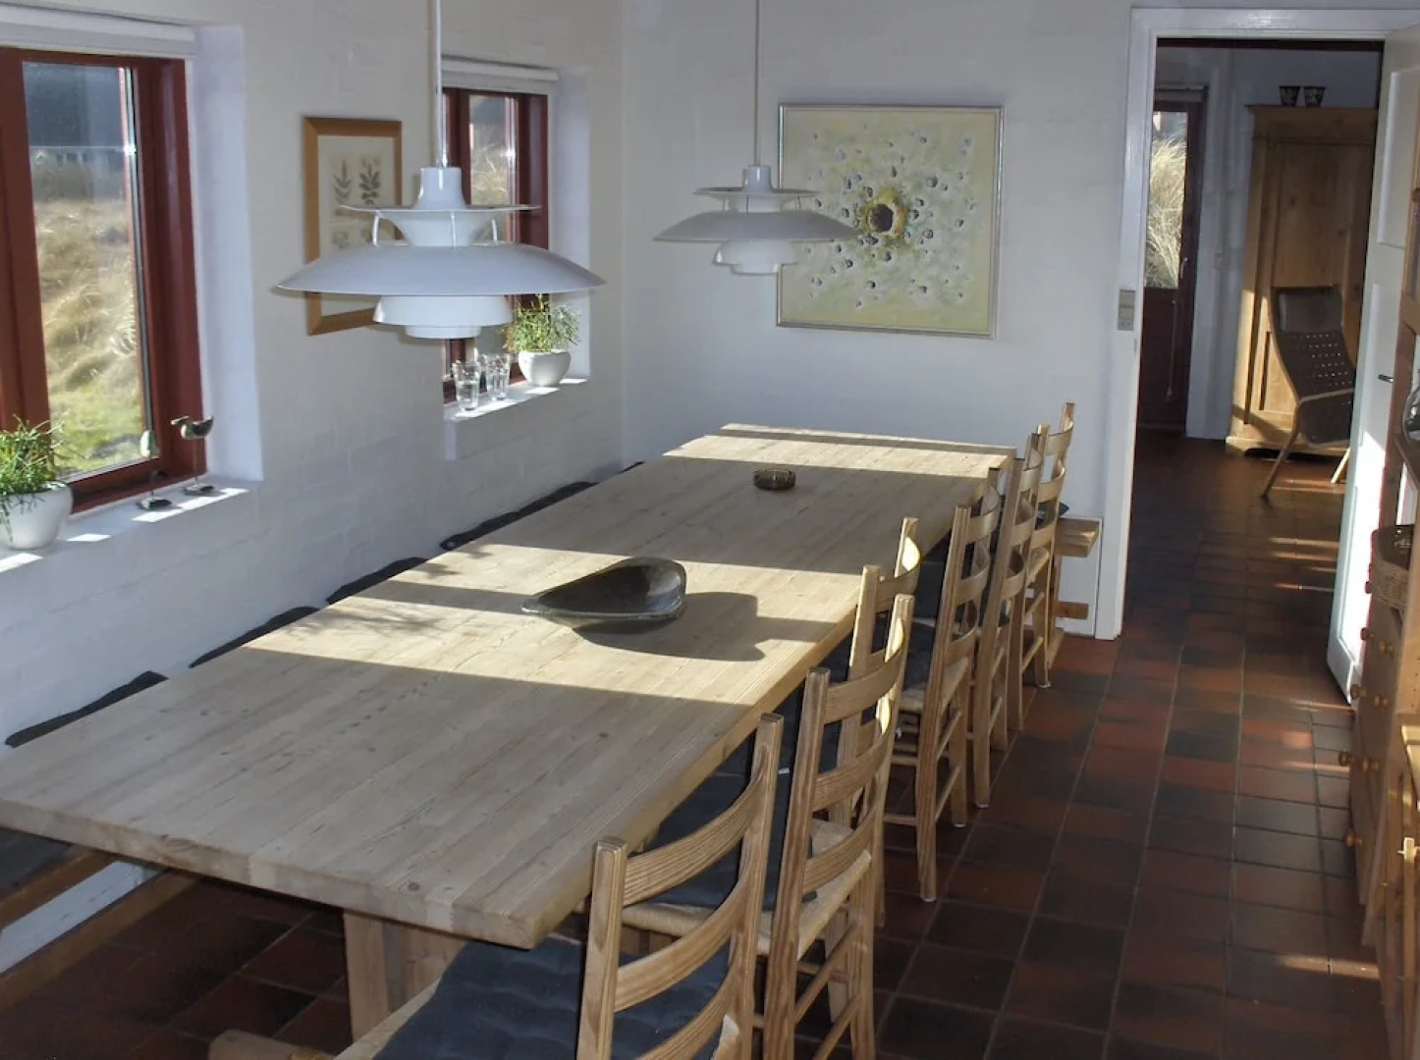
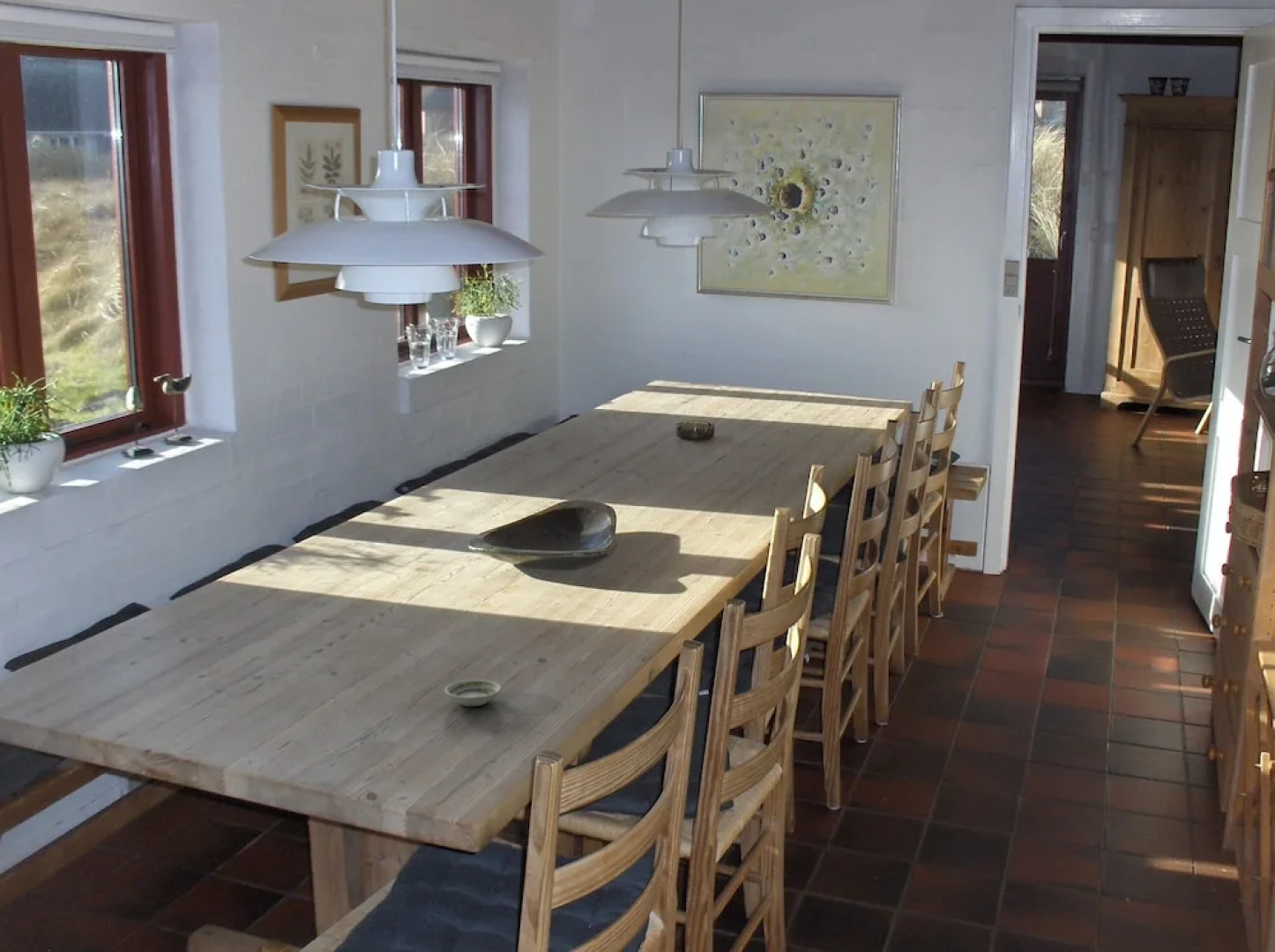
+ saucer (473, 695)
